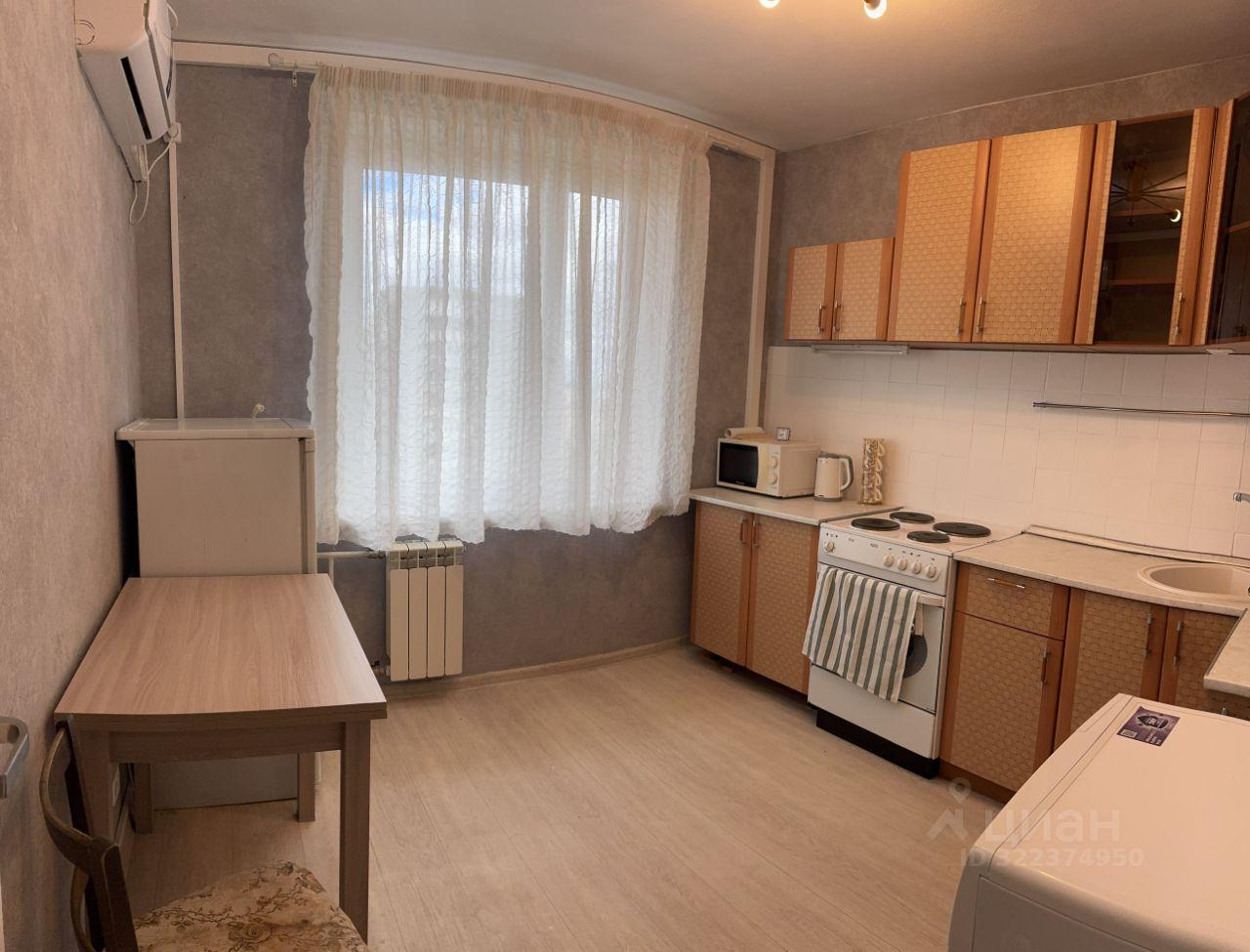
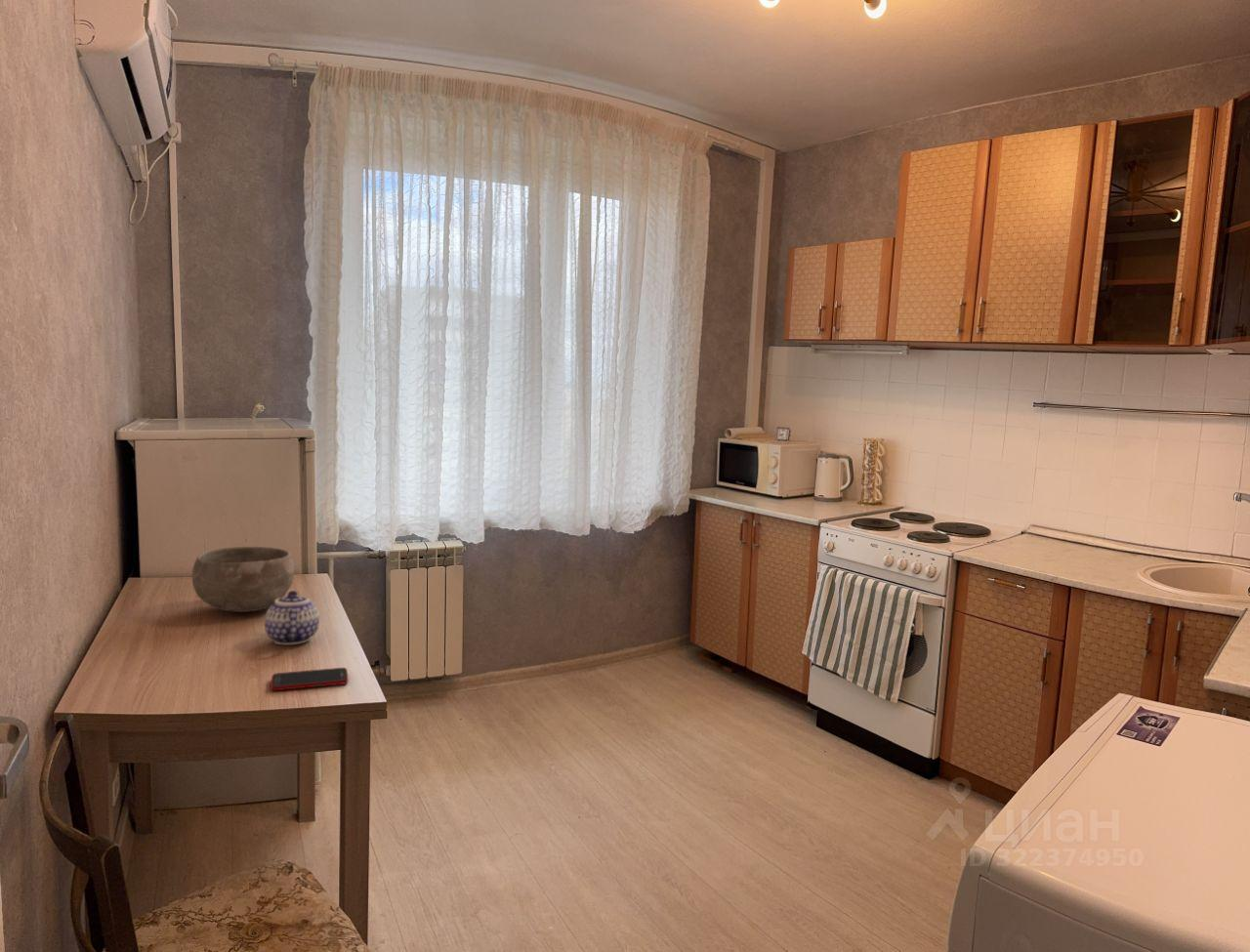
+ bowl (244, 581)
+ teapot (292, 615)
+ cell phone (310, 679)
